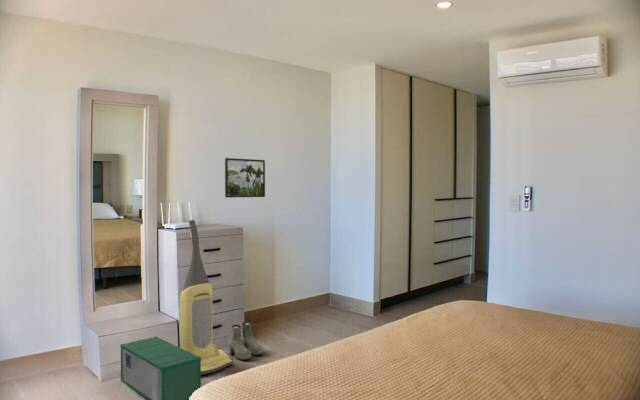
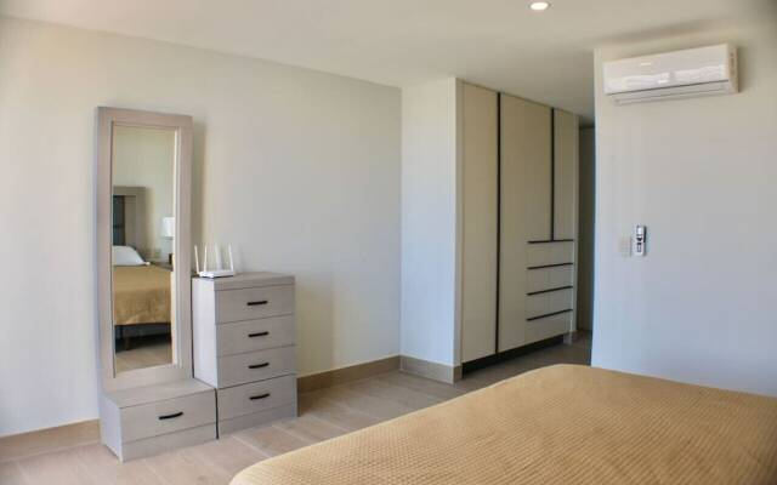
- vacuum cleaner (200, 294)
- storage bin (159, 369)
- boots (245, 339)
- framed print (245, 178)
